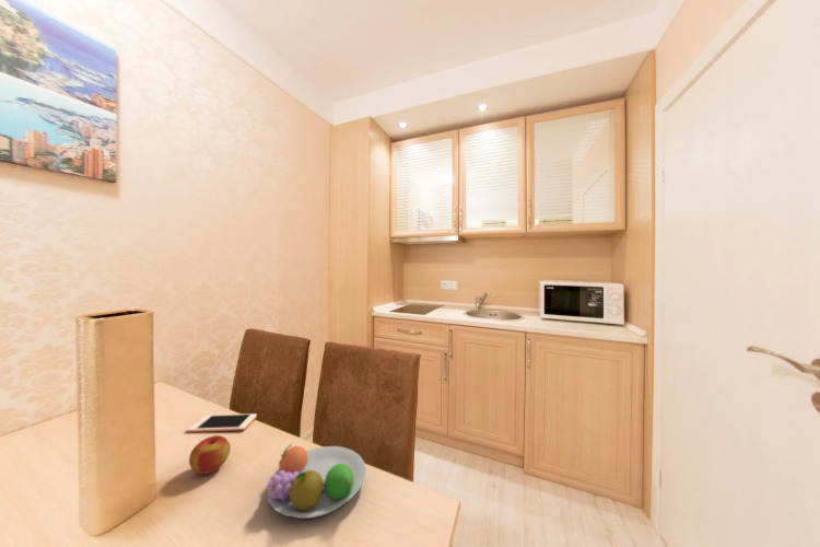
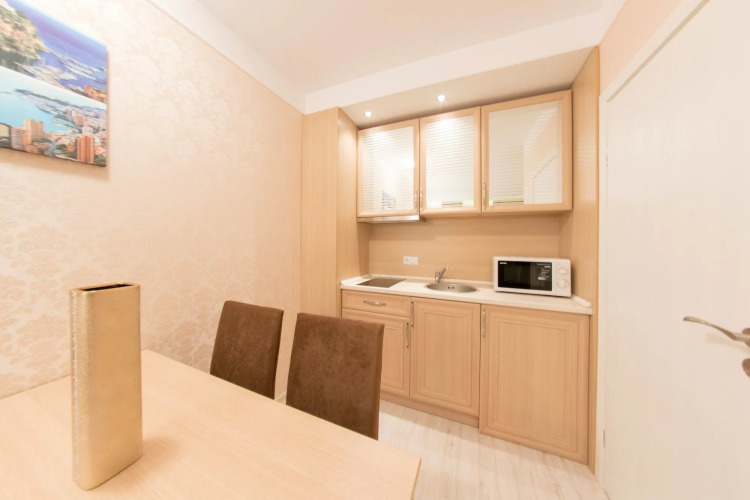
- apple (210, 453)
- fruit bowl (319, 469)
- cell phone (223, 422)
